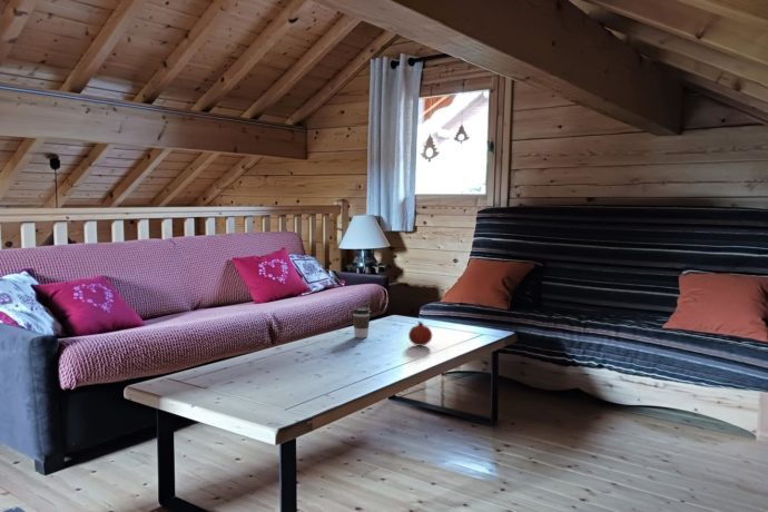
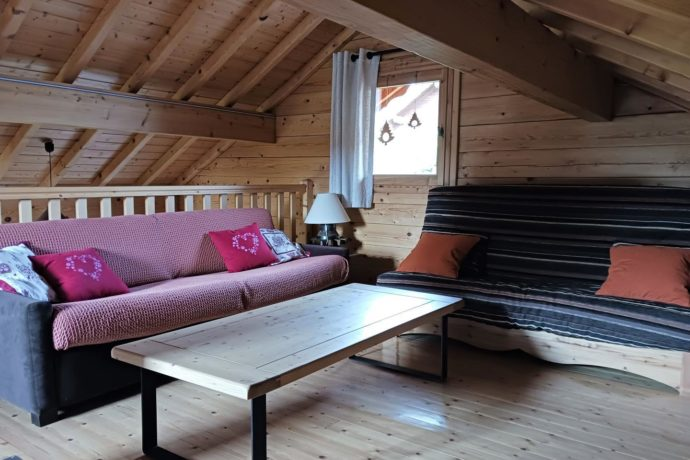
- fruit (420, 333)
- coffee cup (361, 322)
